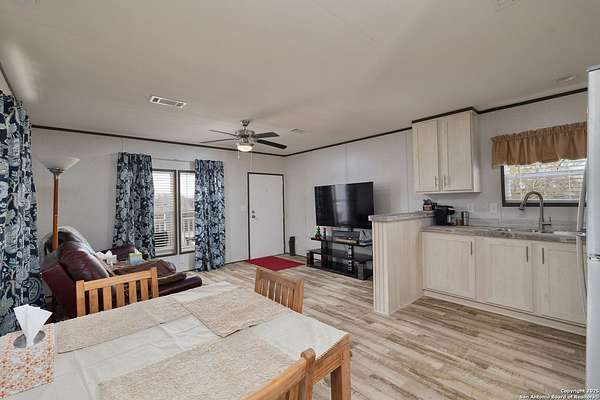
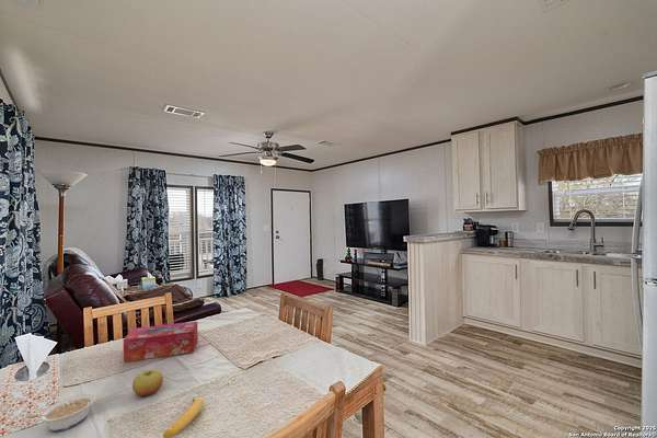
+ legume (67, 413)
+ apple (148, 381)
+ tissue box (163, 339)
+ banana (185, 413)
